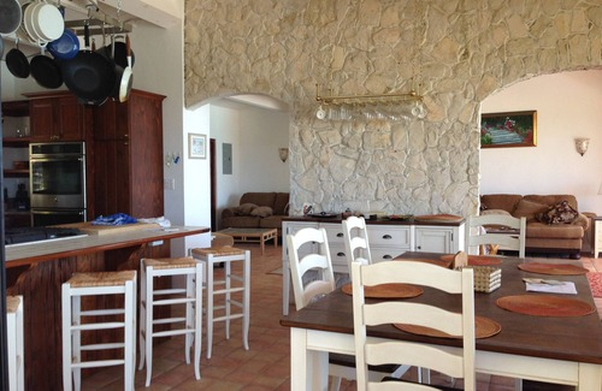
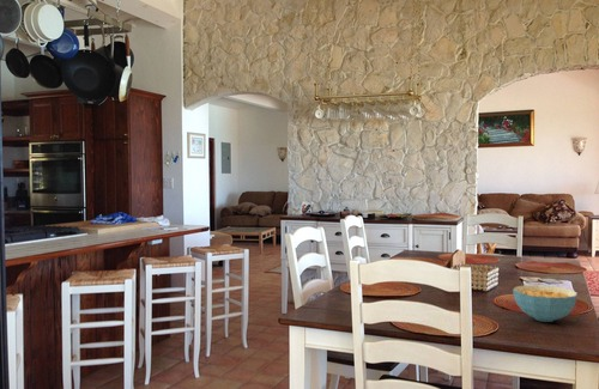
+ cereal bowl (544, 305)
